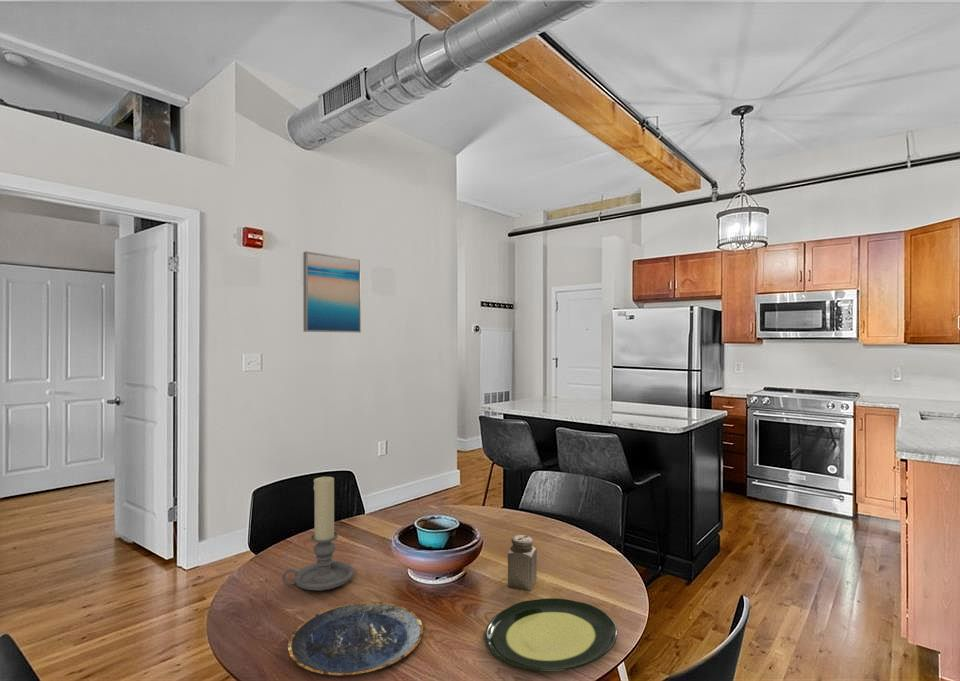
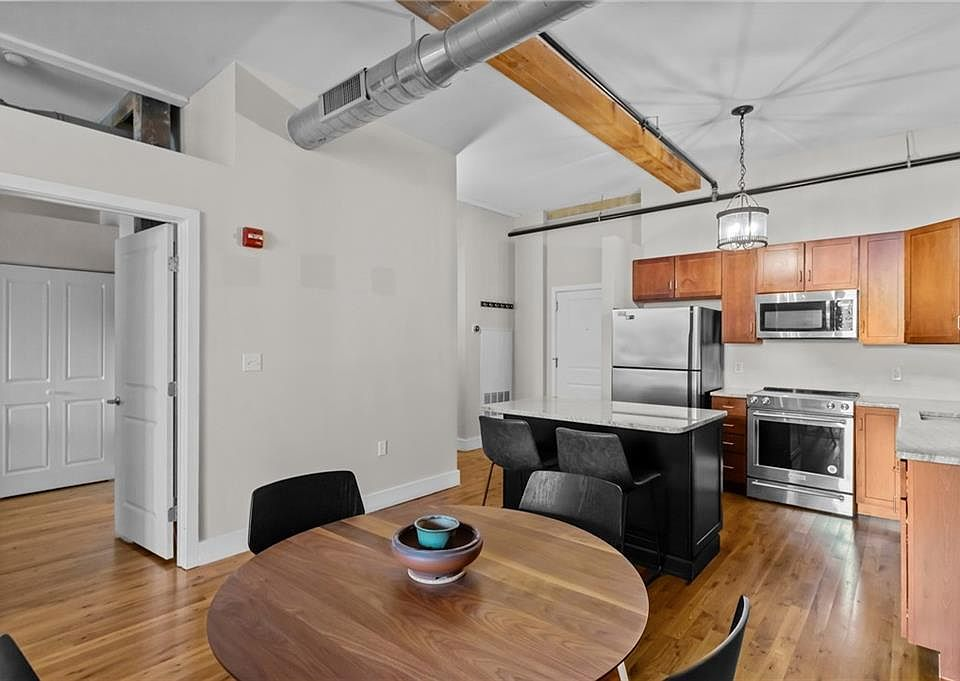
- plate (357, 636)
- plate (549, 632)
- candle holder (318, 529)
- salt shaker (522, 560)
- wall art (333, 293)
